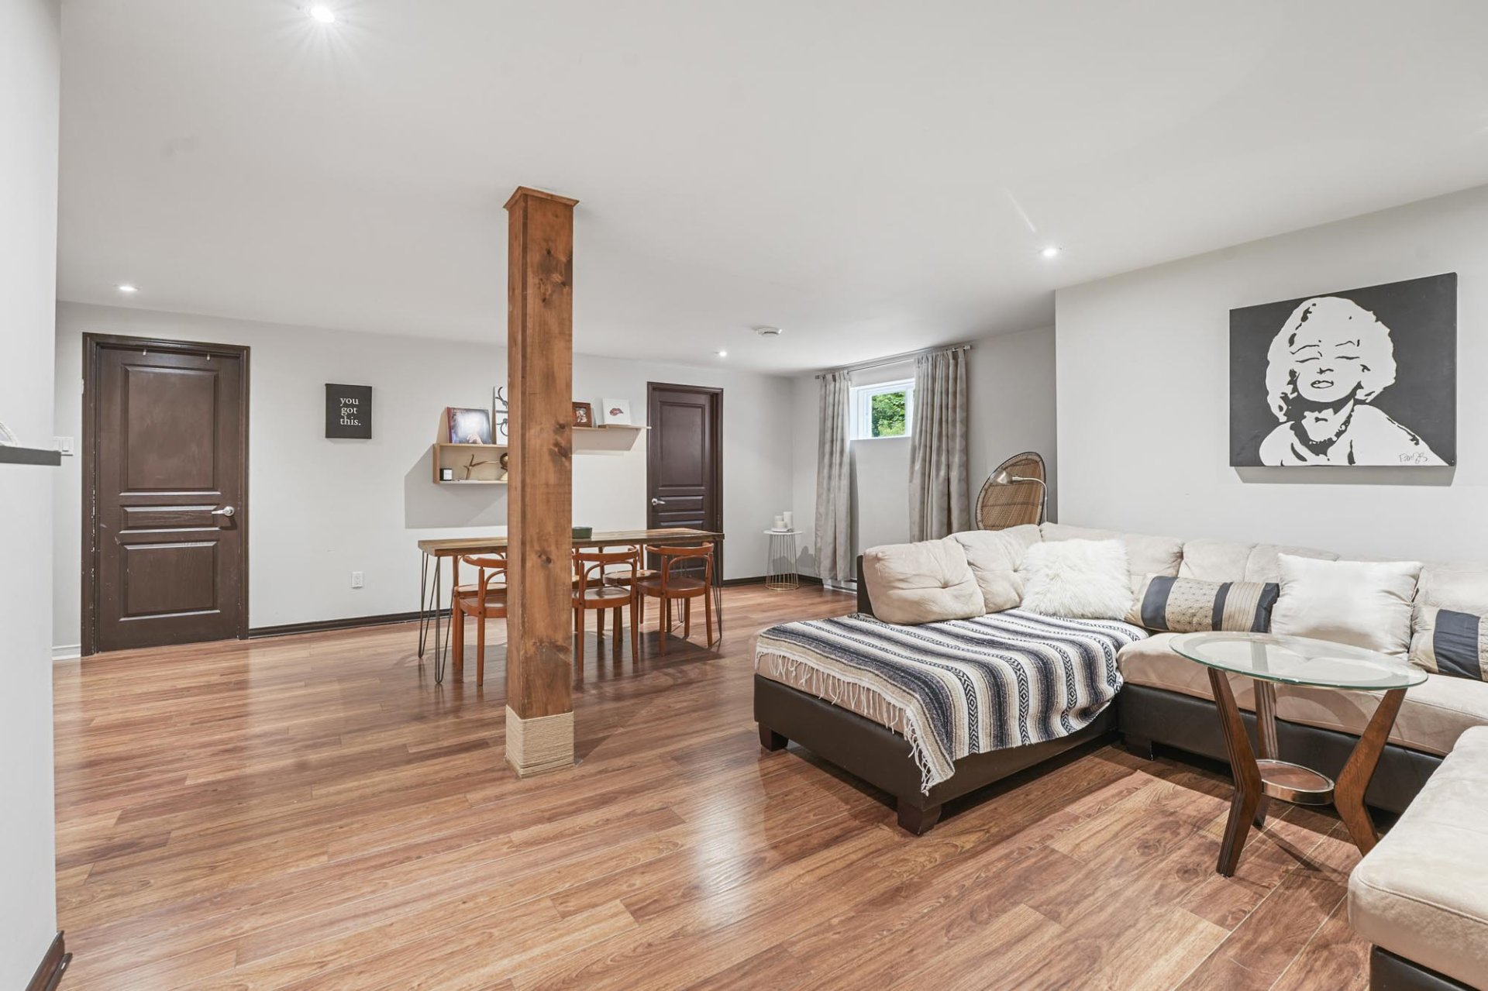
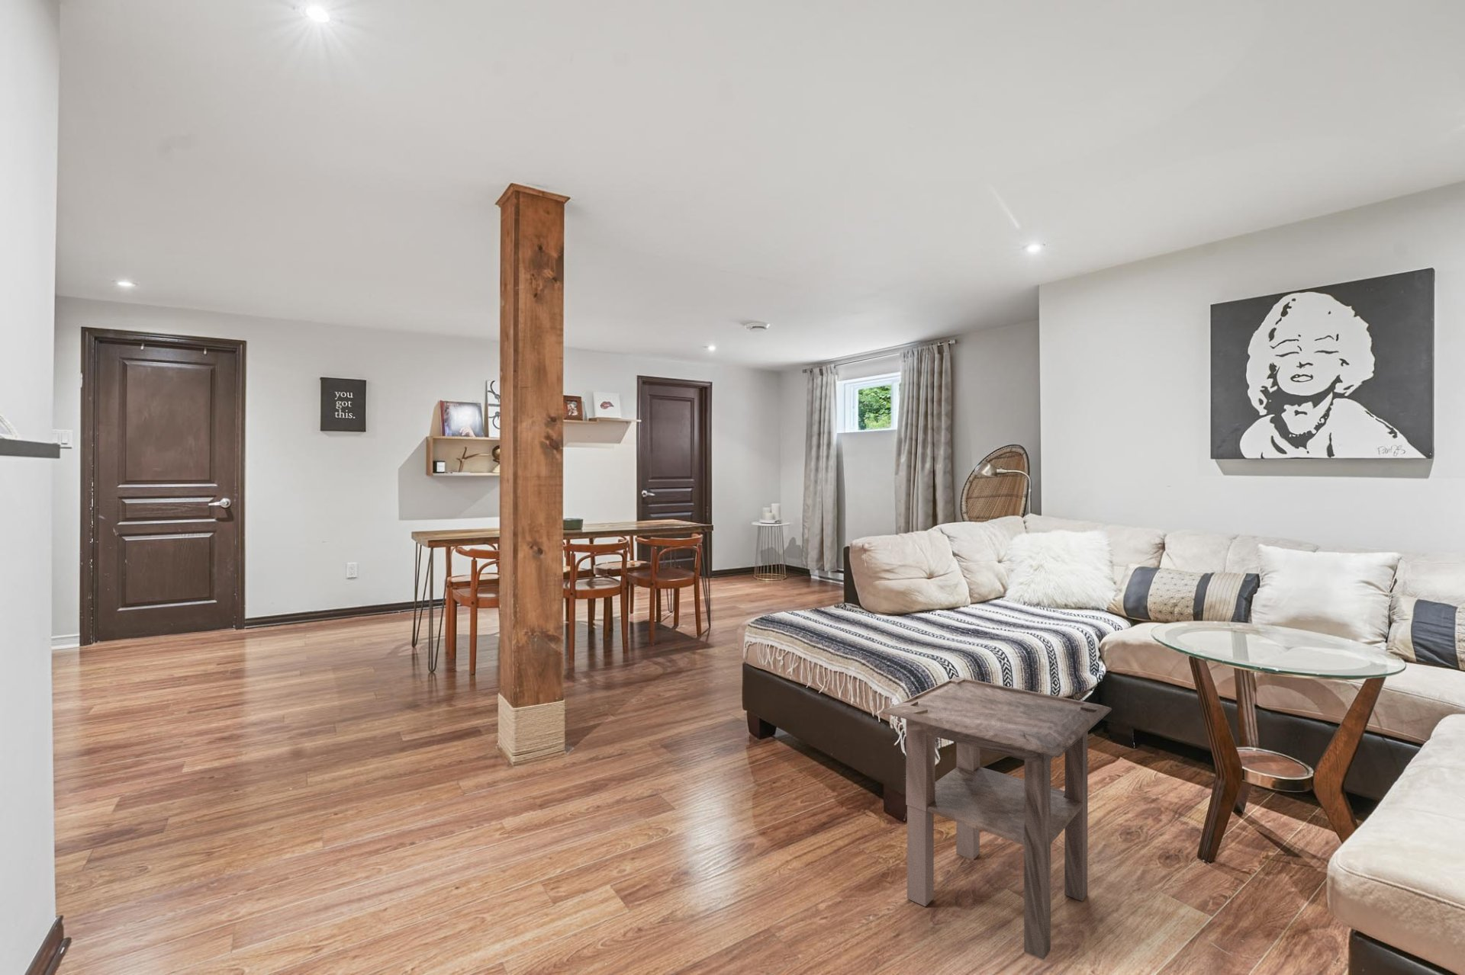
+ side table (998, 800)
